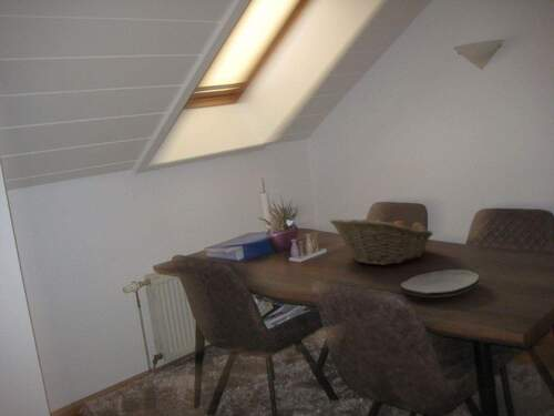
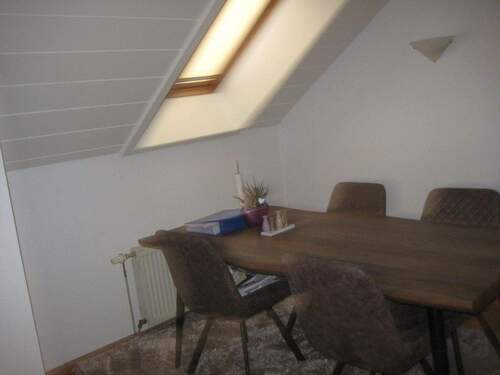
- fruit basket (380, 235)
- plate (439, 284)
